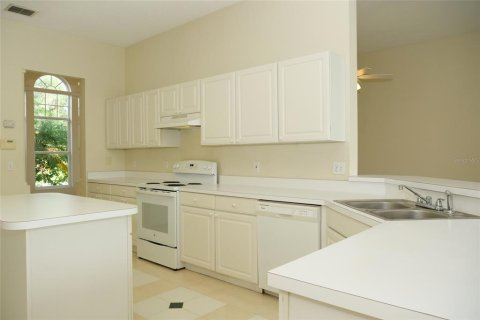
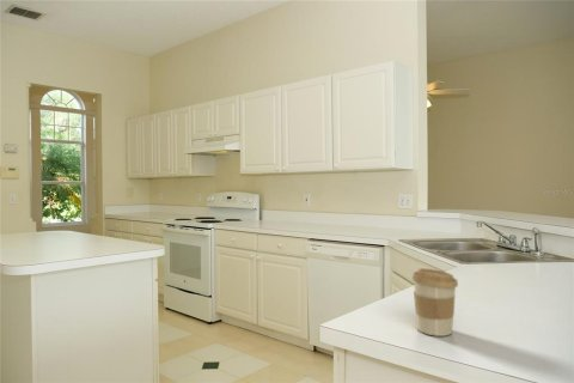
+ coffee cup (434, 299)
